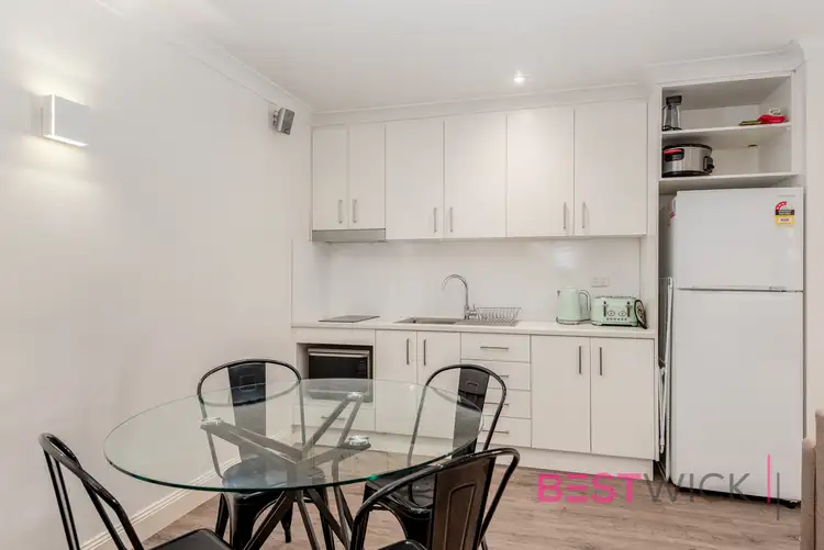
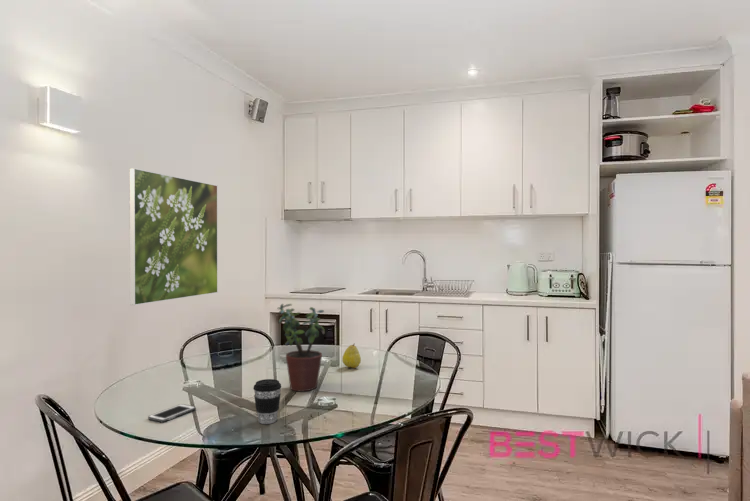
+ potted plant (301, 346)
+ coffee cup (267, 401)
+ fruit (351, 355)
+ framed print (178, 238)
+ cell phone (172, 412)
